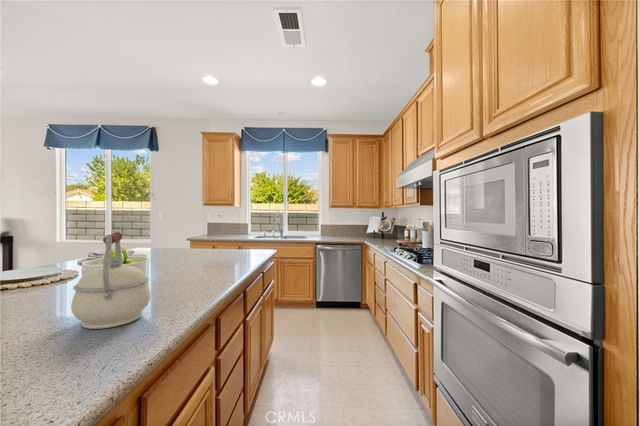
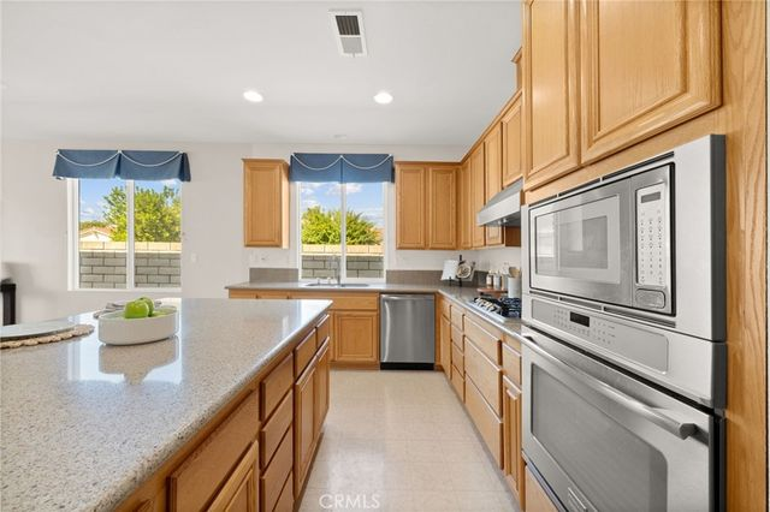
- kettle (114, 275)
